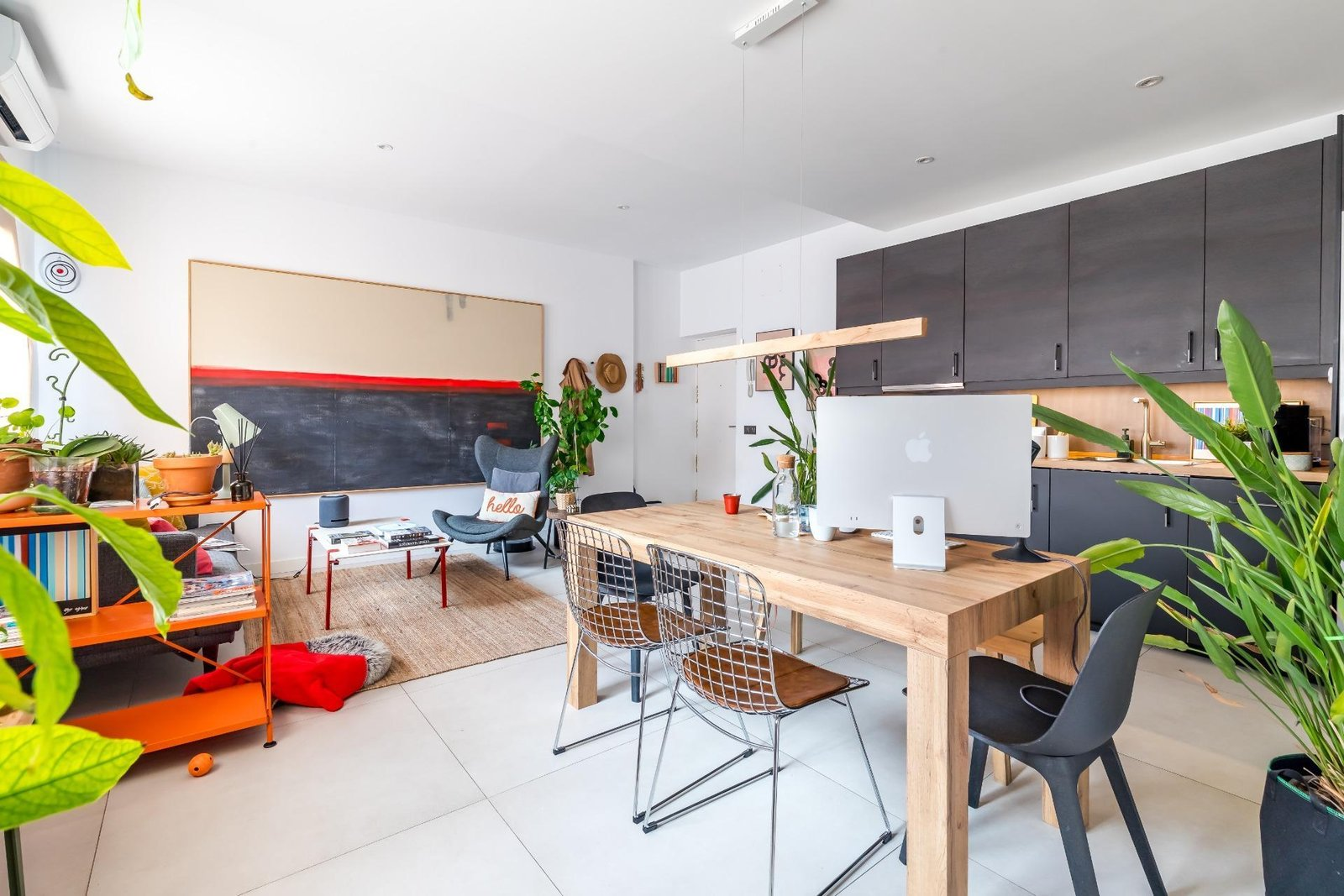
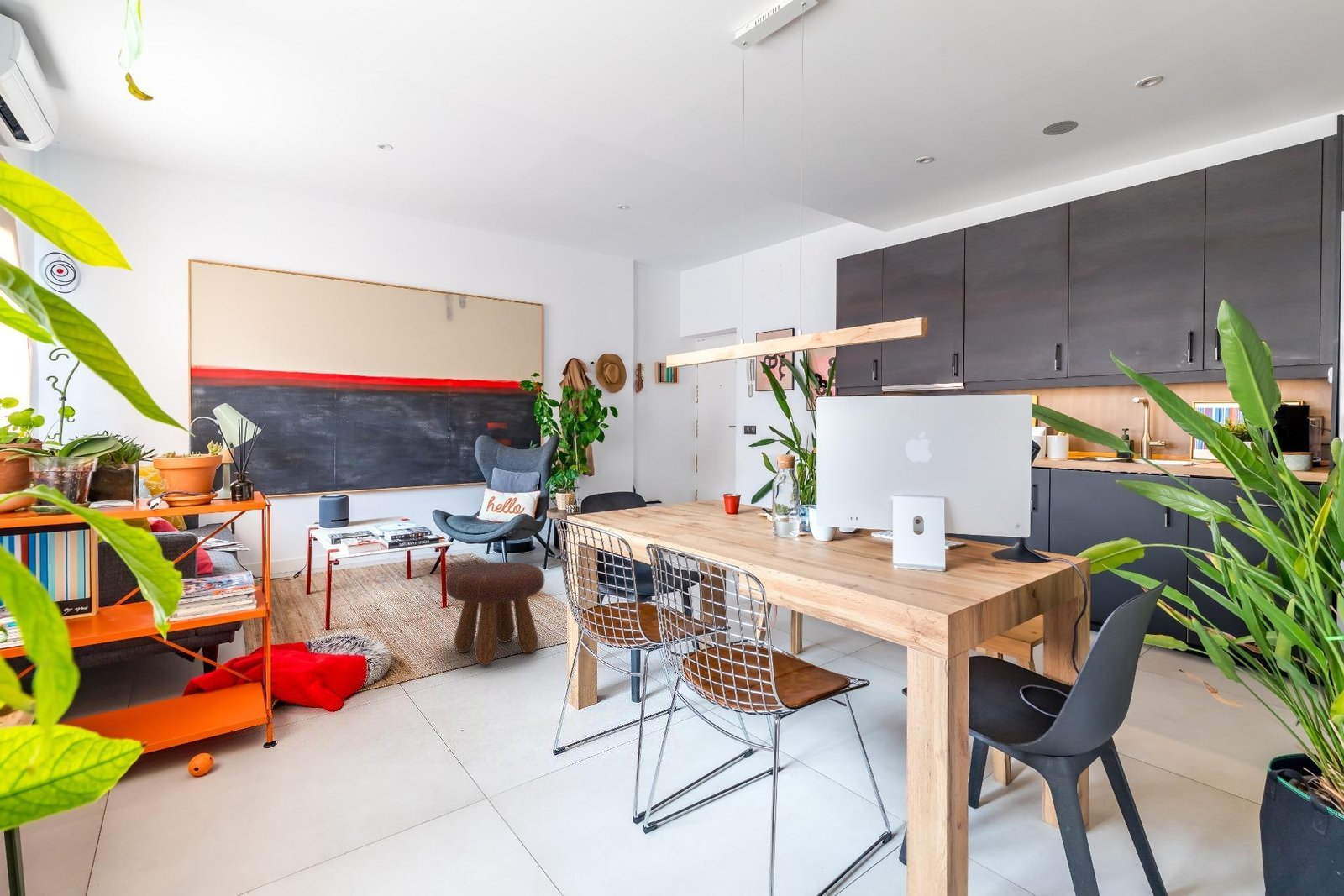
+ footstool (496, 610)
+ recessed light (1060, 126)
